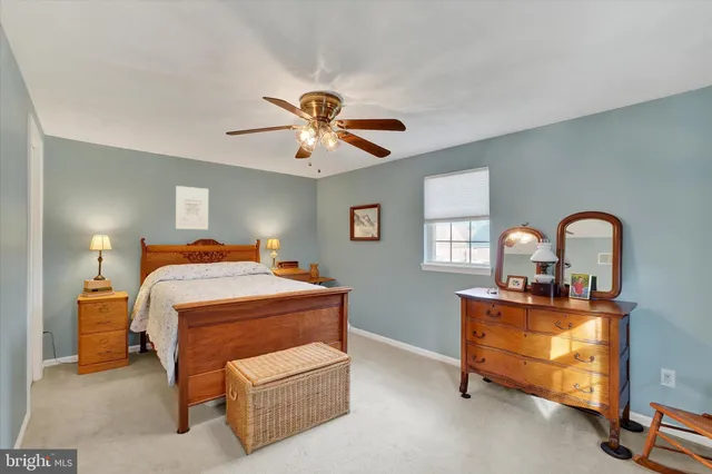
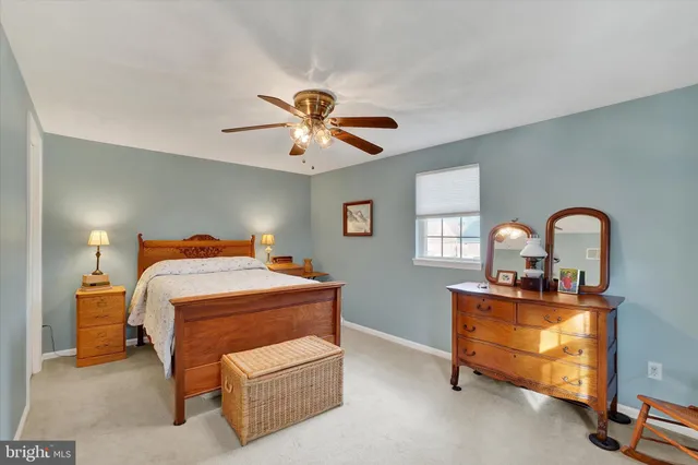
- wall art (192, 208)
